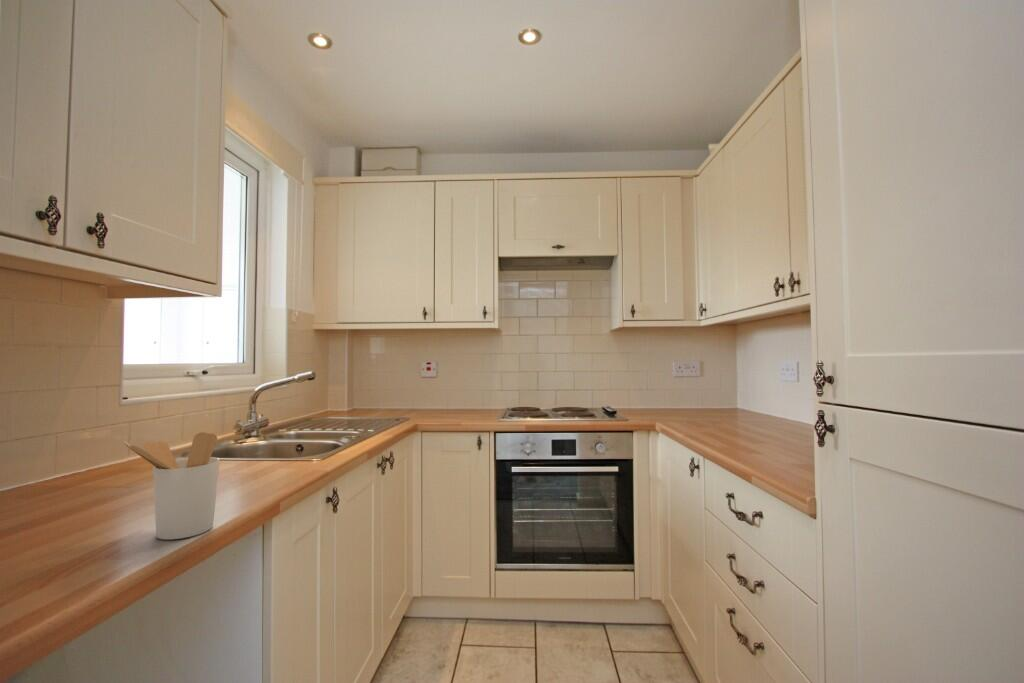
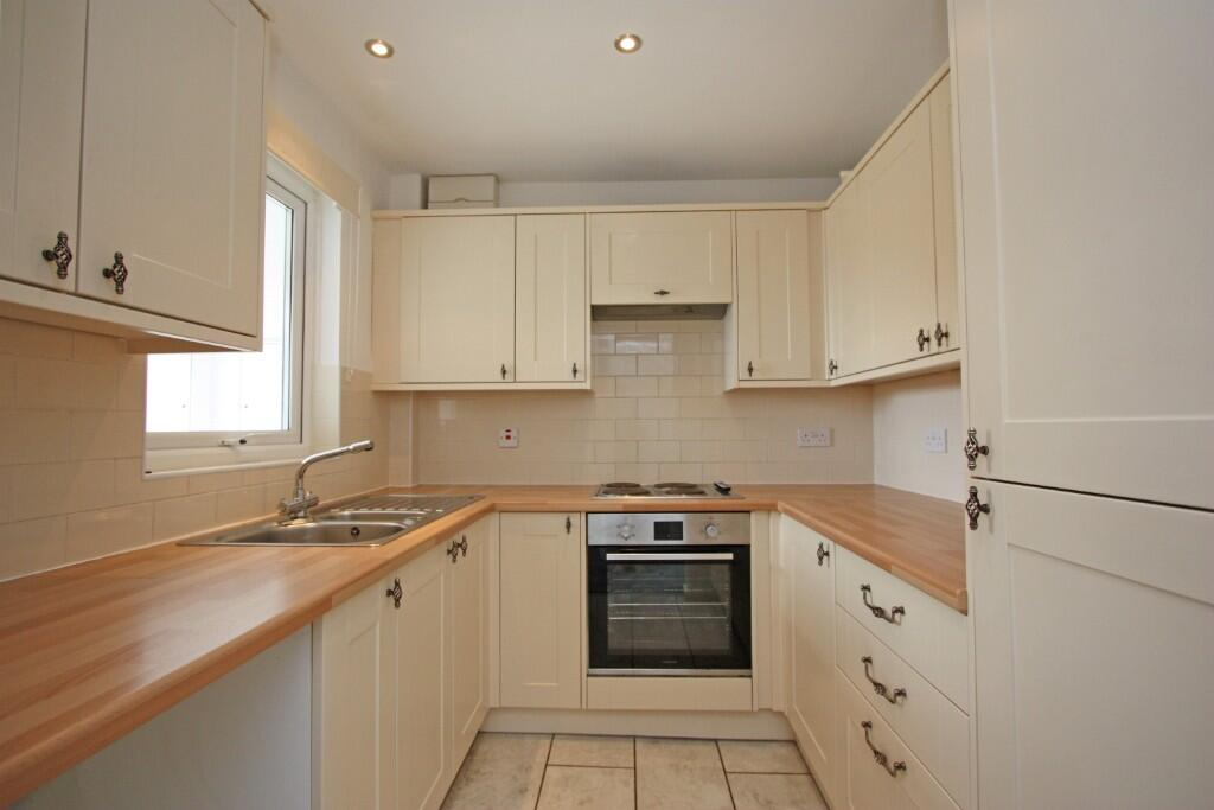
- utensil holder (171, 483)
